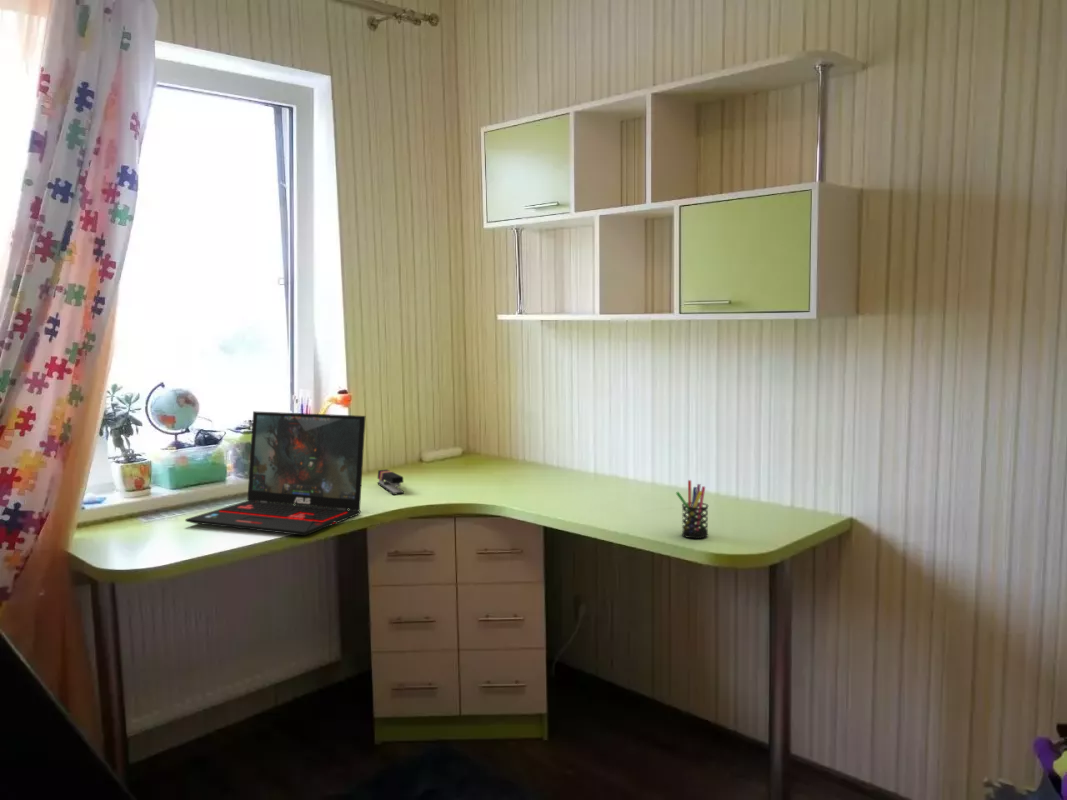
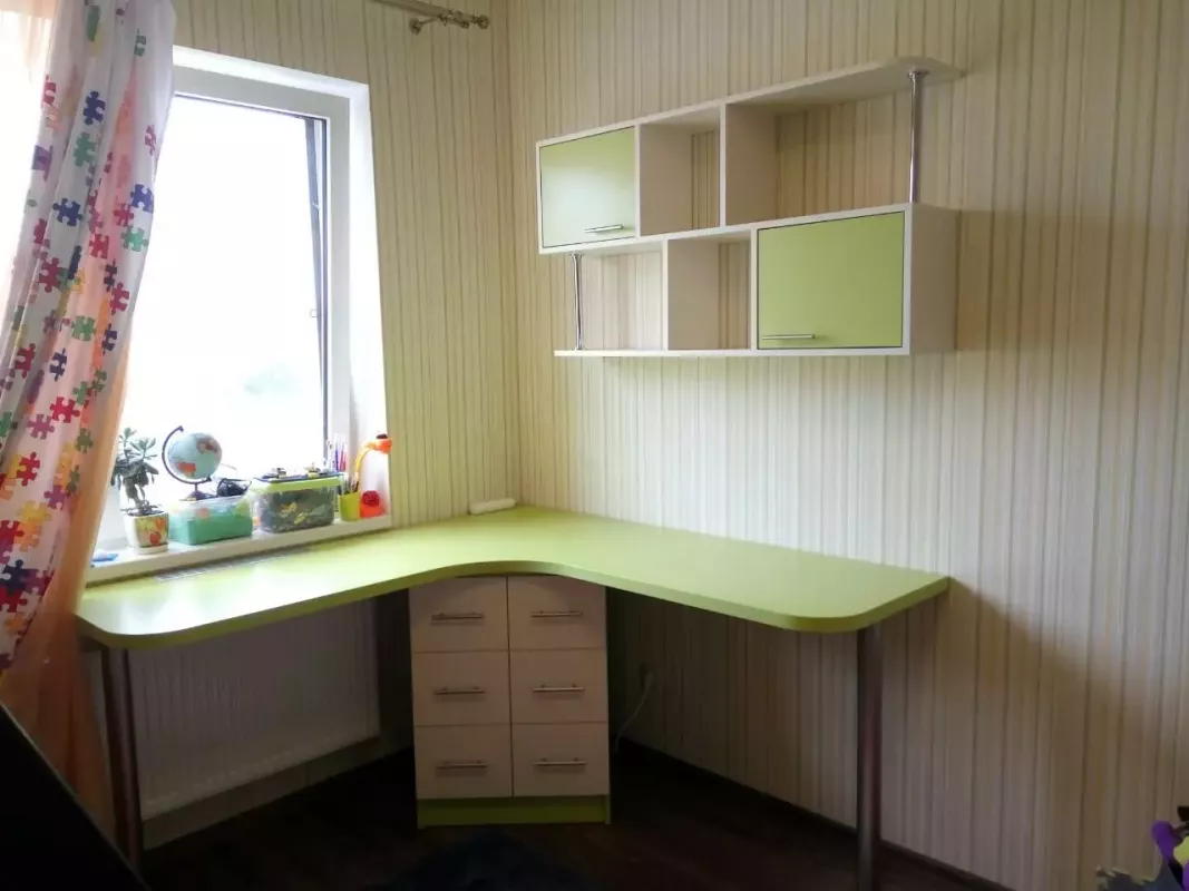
- laptop (277, 469)
- stapler (390, 480)
- pen holder (691, 508)
